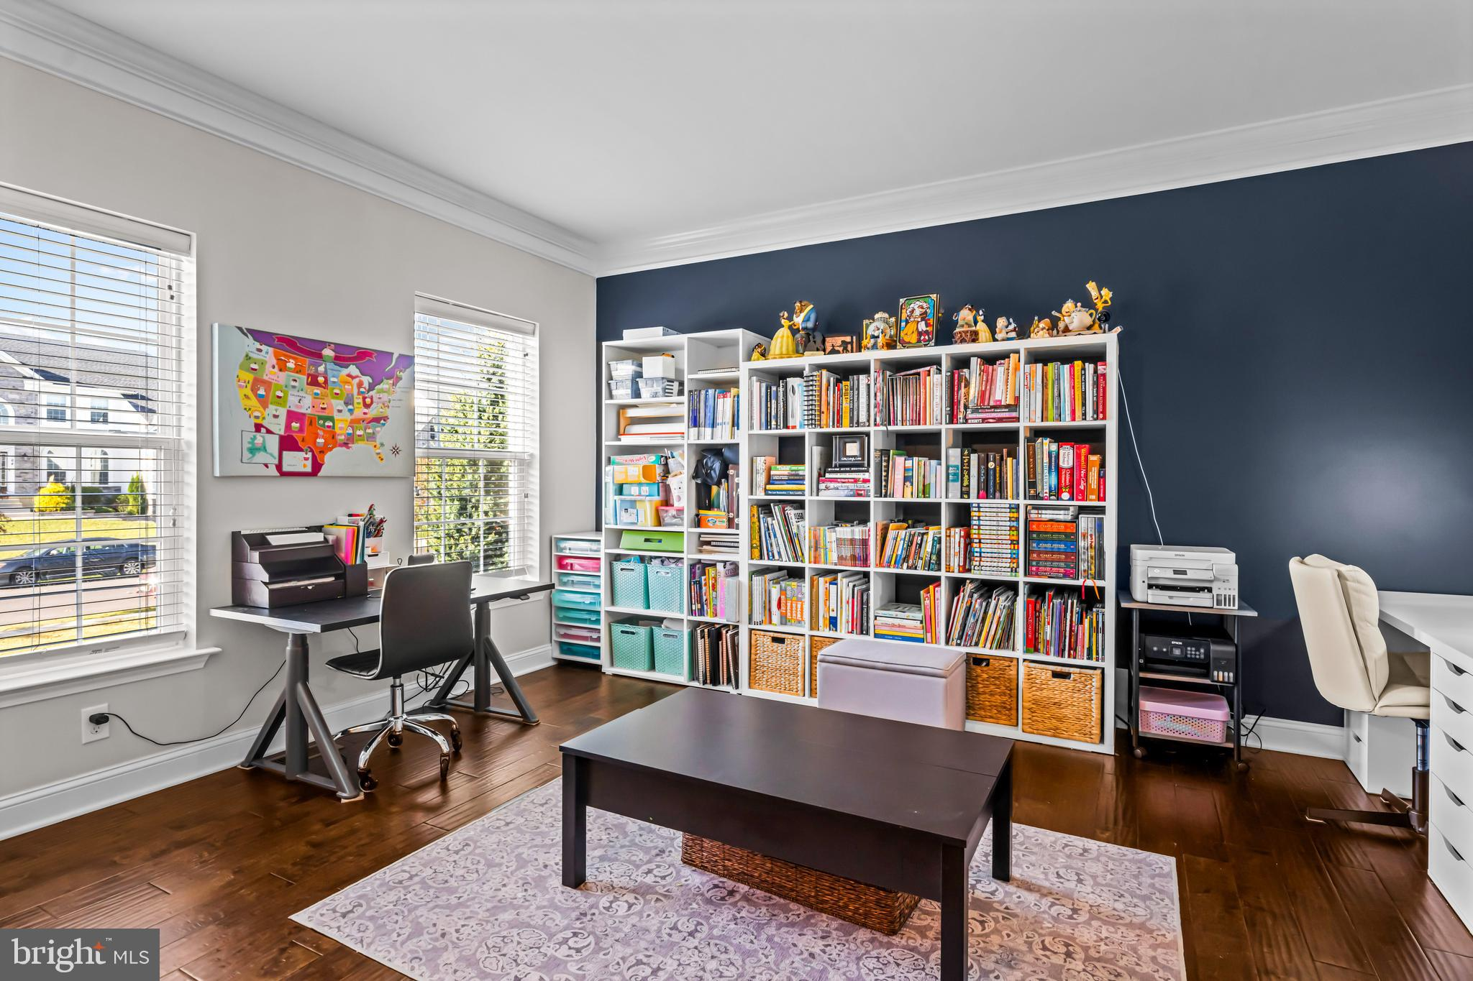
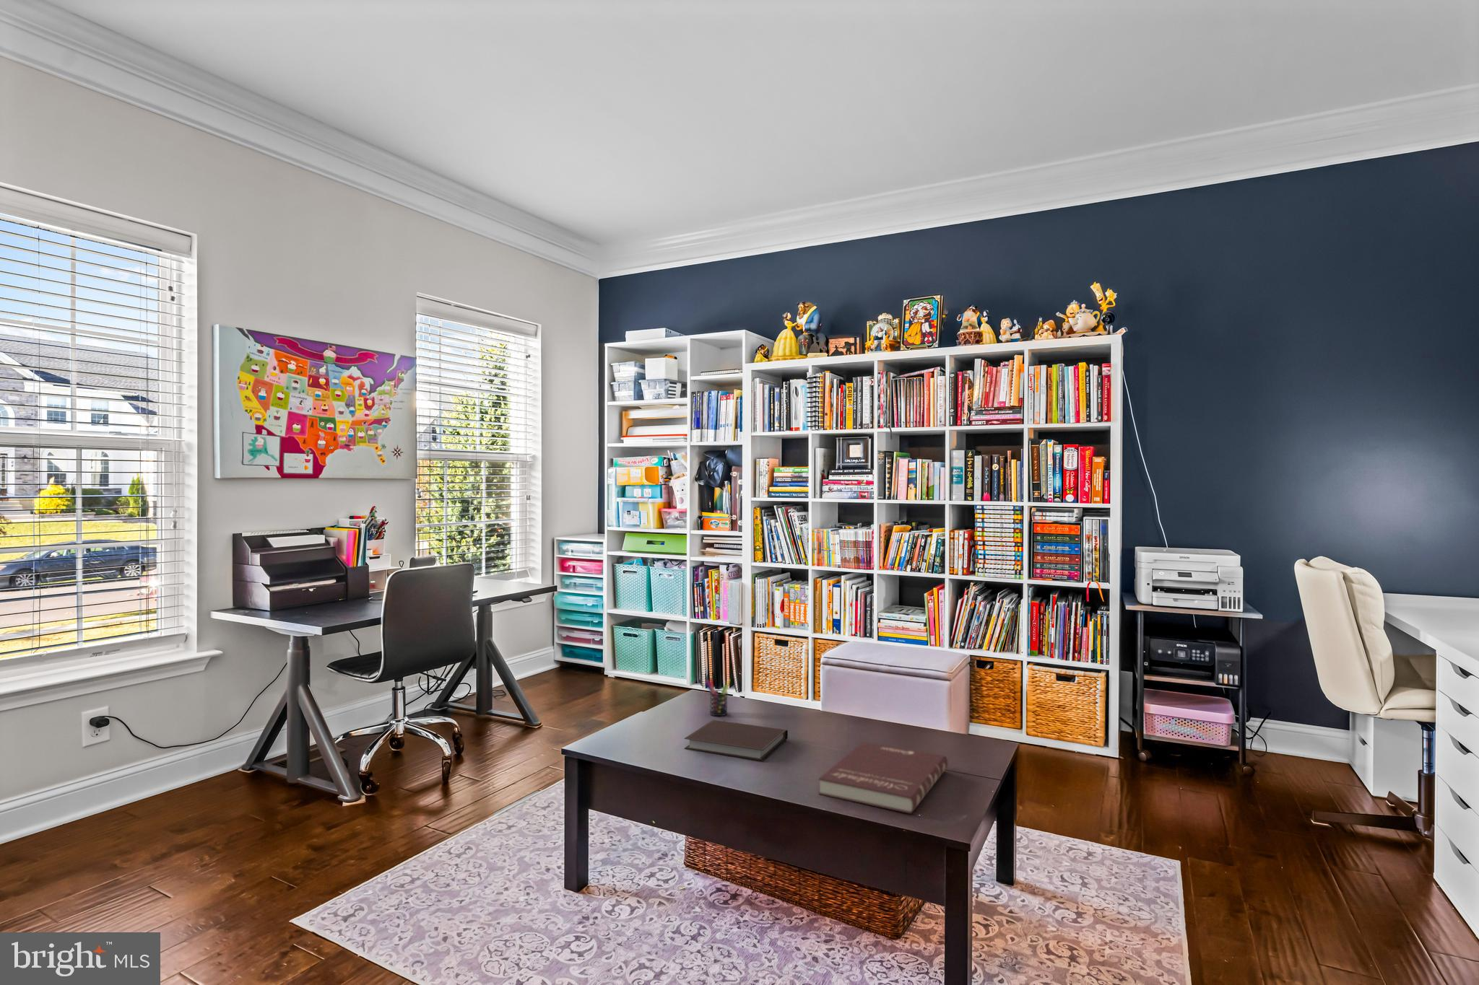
+ notebook (737, 739)
+ book (885, 774)
+ pen holder (718, 696)
